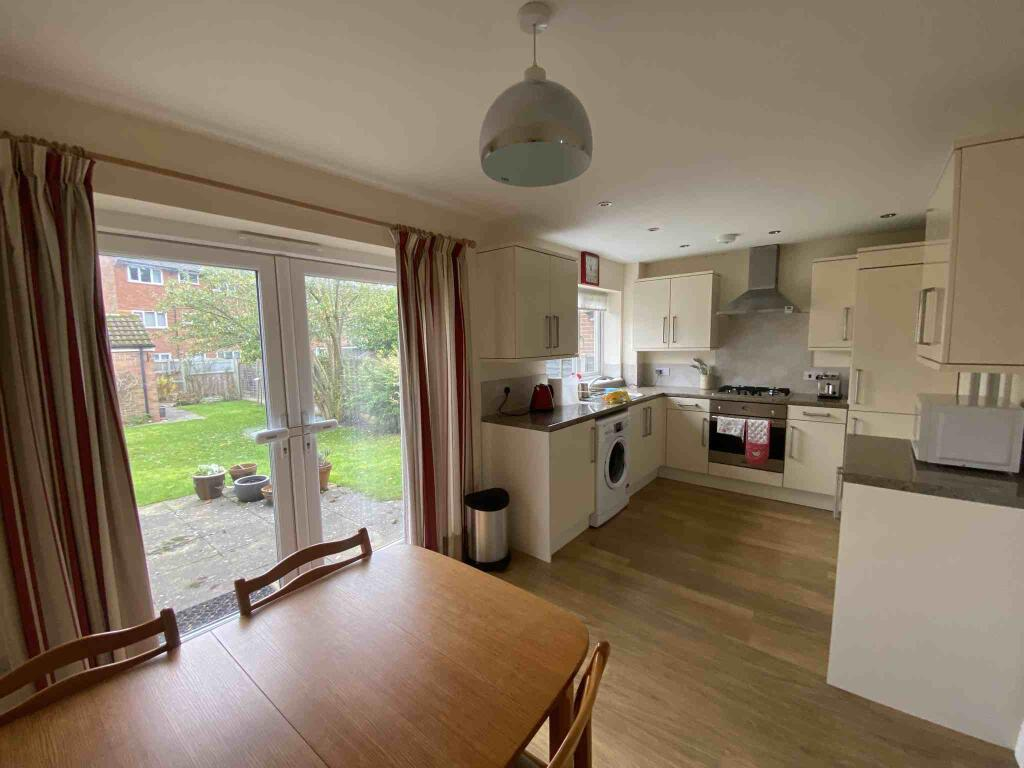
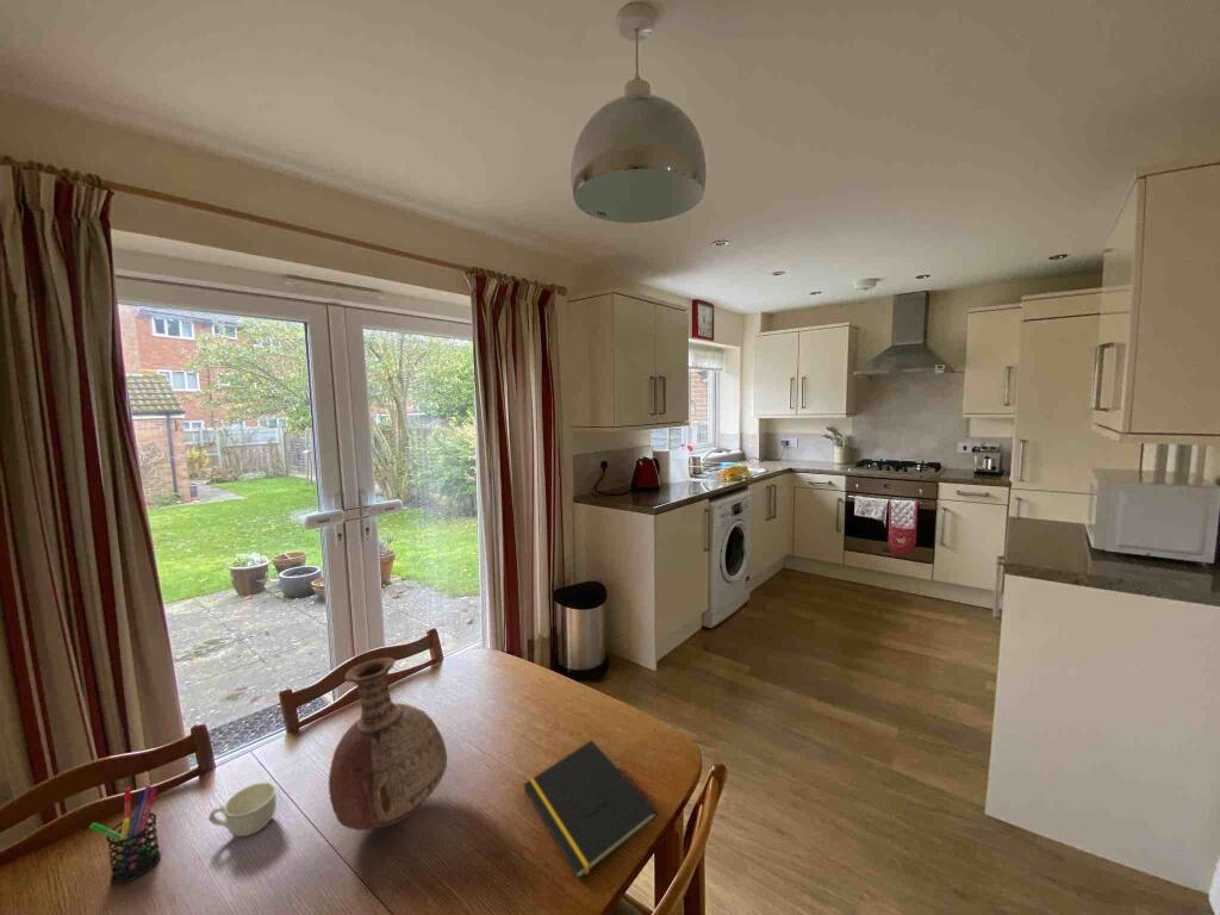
+ vase (388, 741)
+ pen holder (126, 833)
+ cup (244, 813)
+ notepad (586, 799)
